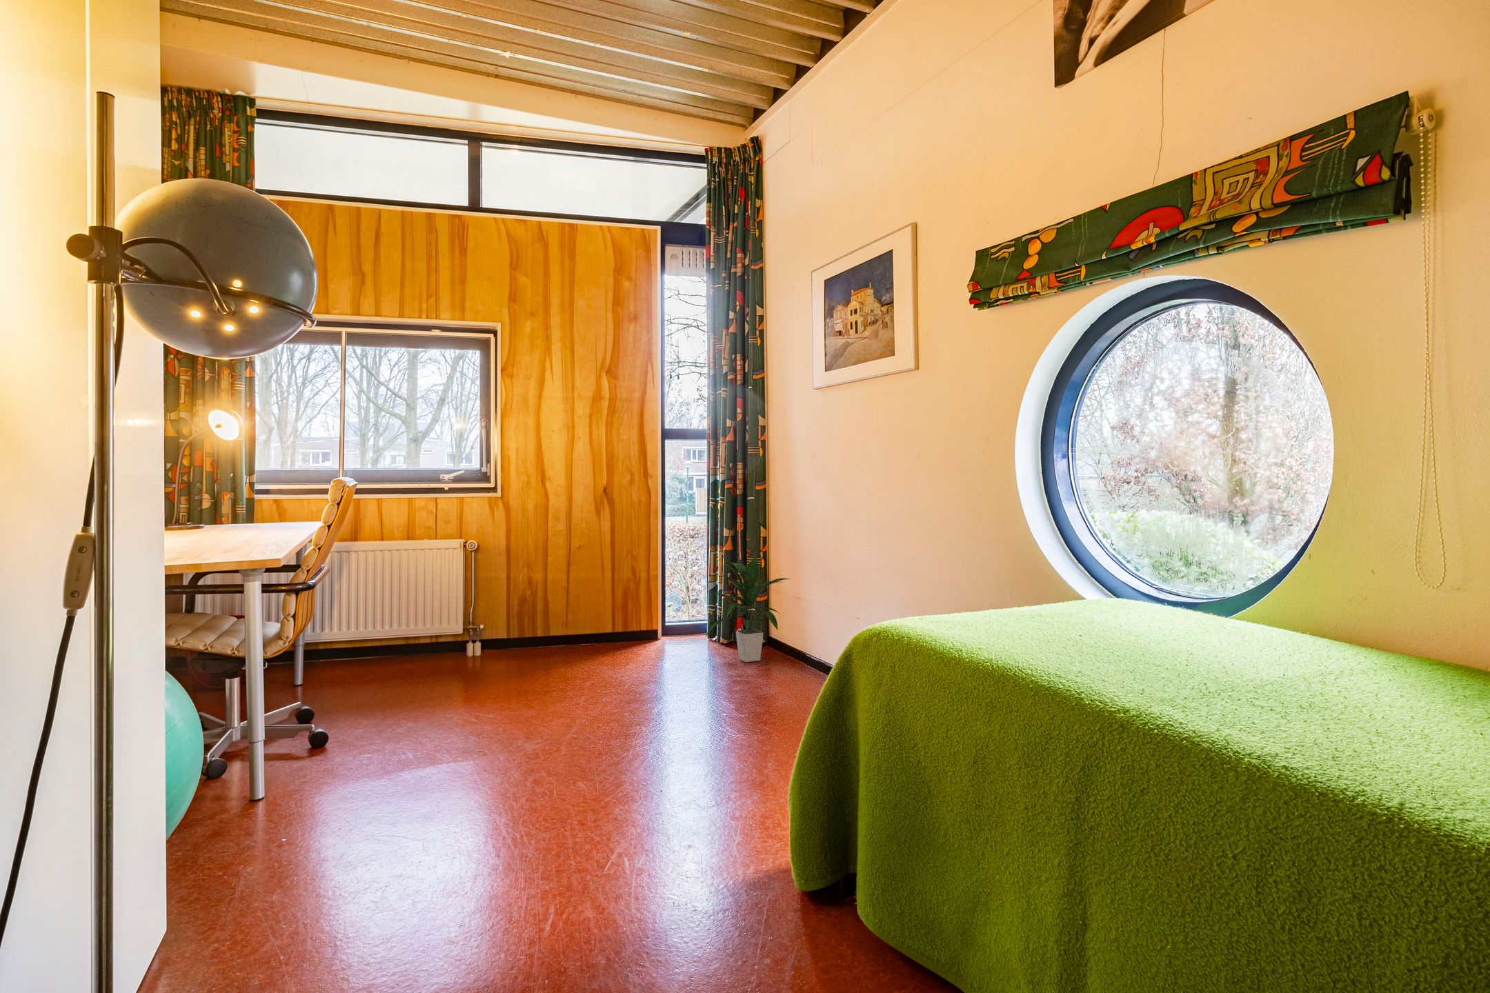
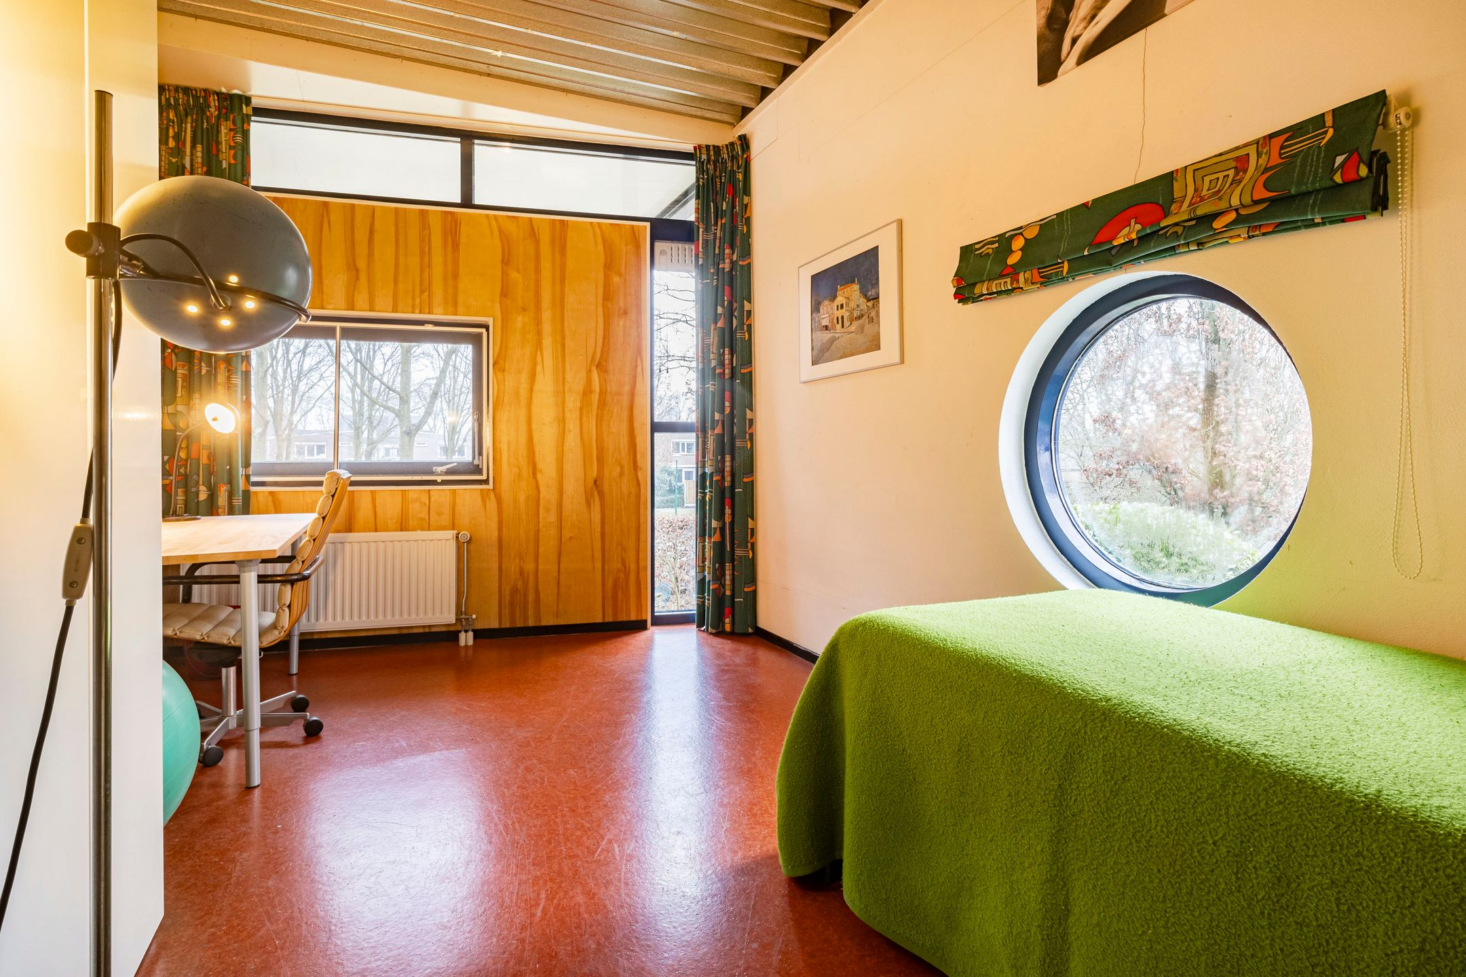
- indoor plant (745, 606)
